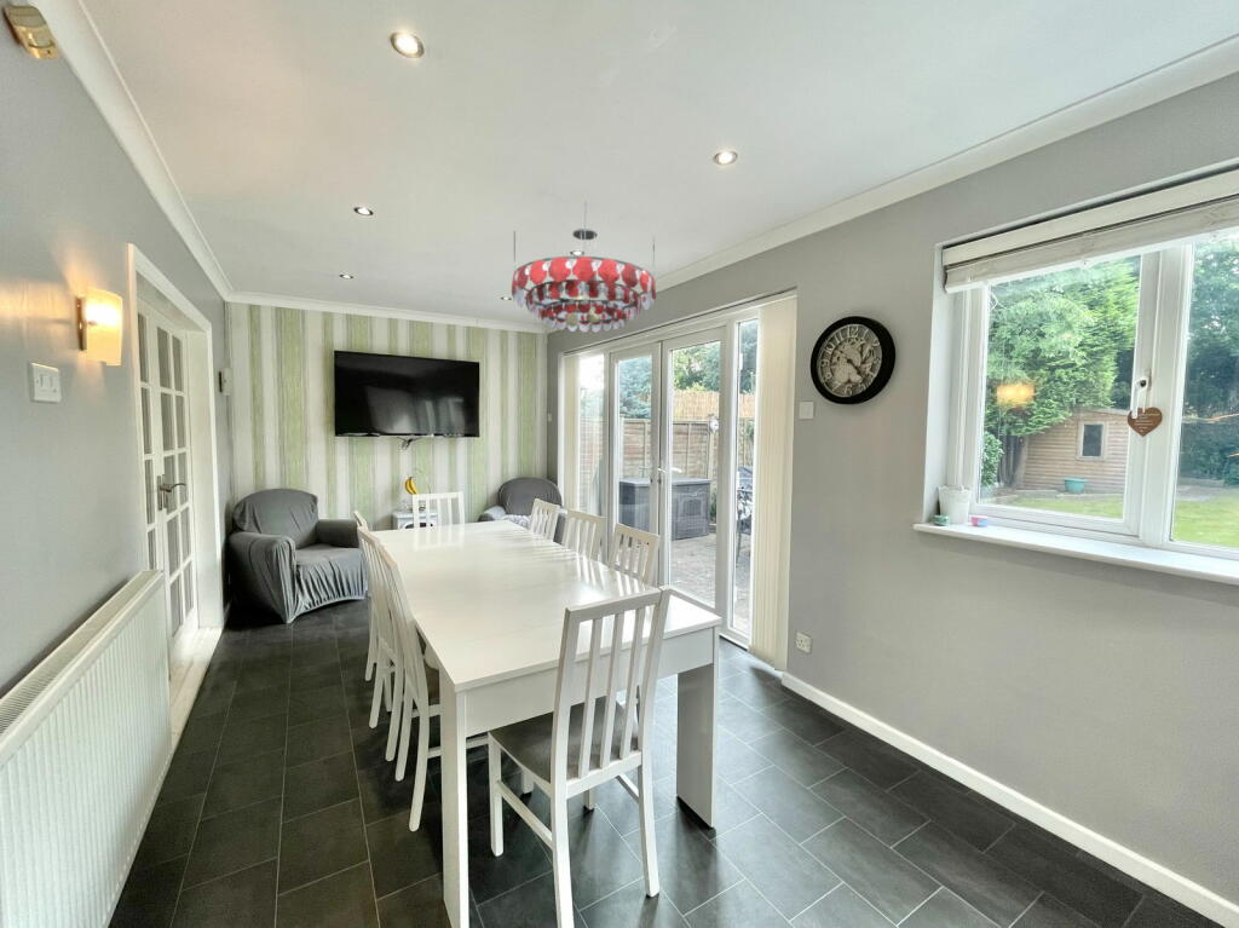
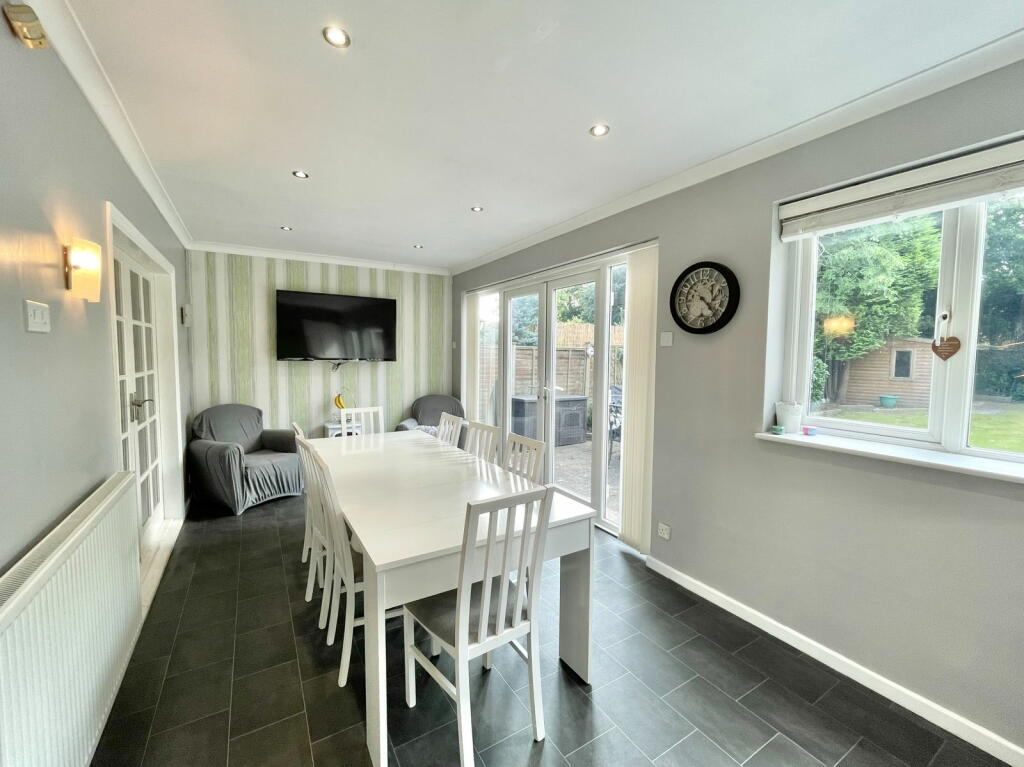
- chandelier (584, 281)
